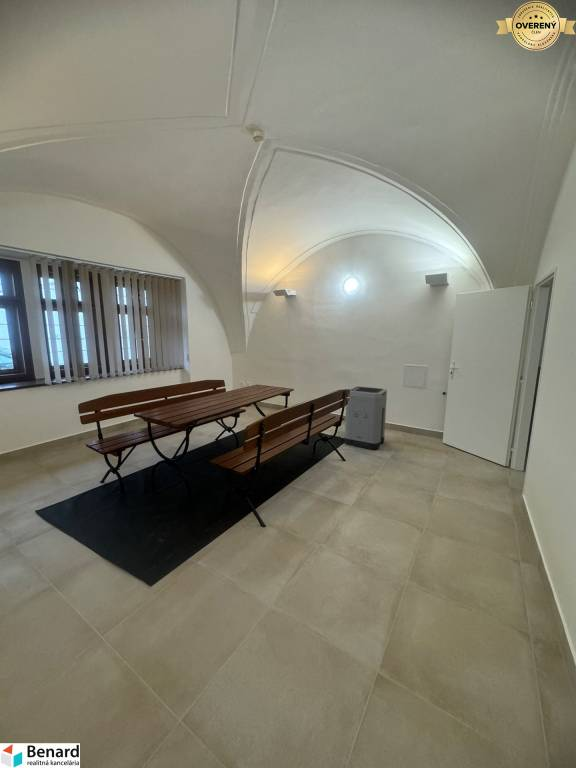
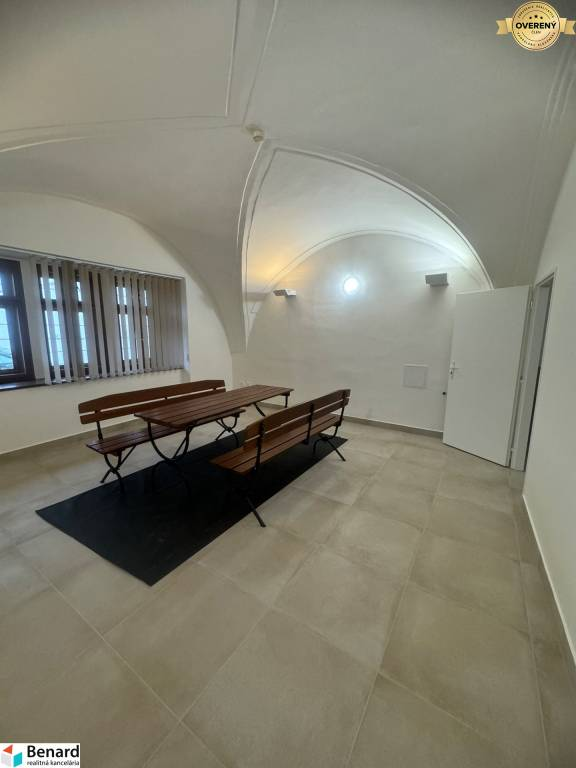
- trash can (365, 416)
